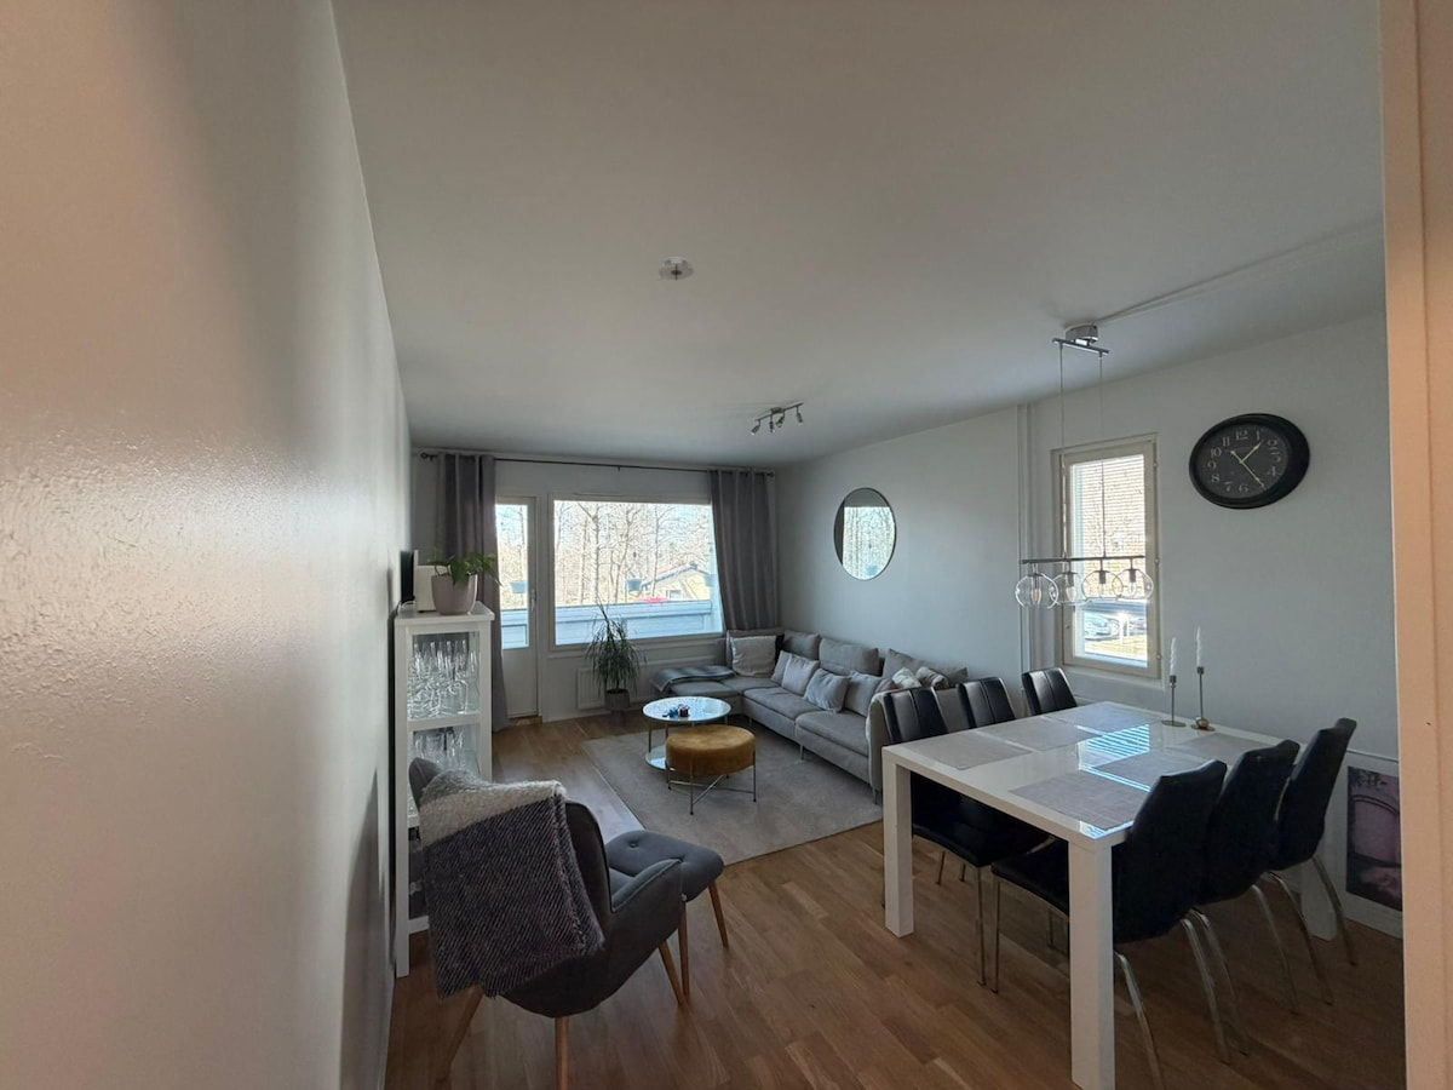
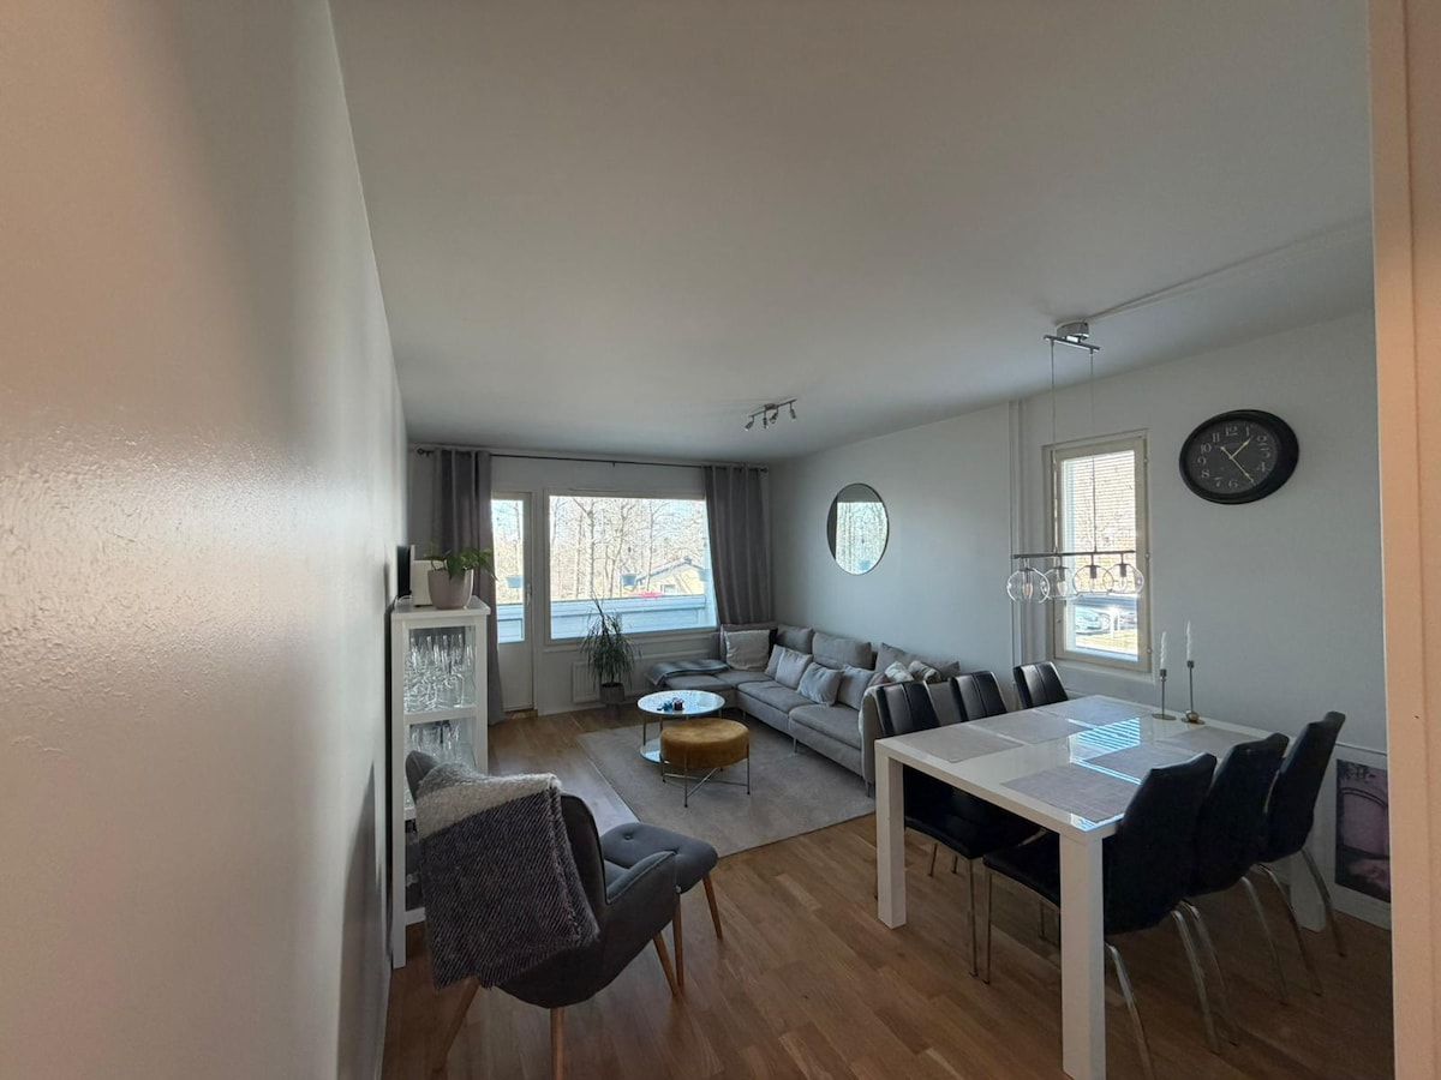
- smoke detector (674, 269)
